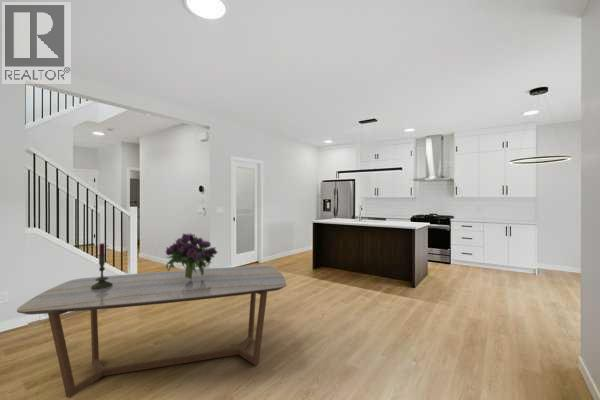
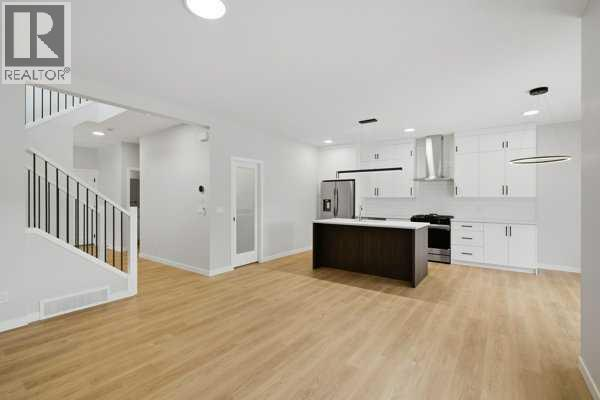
- dining table (172, 302)
- bouquet (189, 256)
- candle (101, 264)
